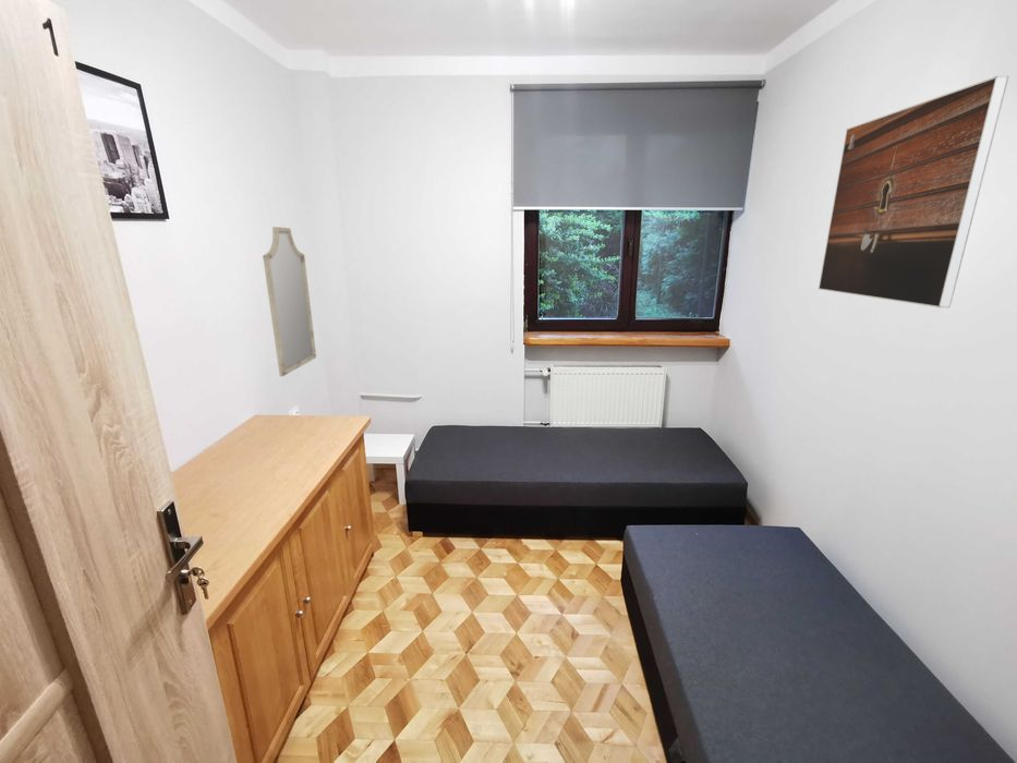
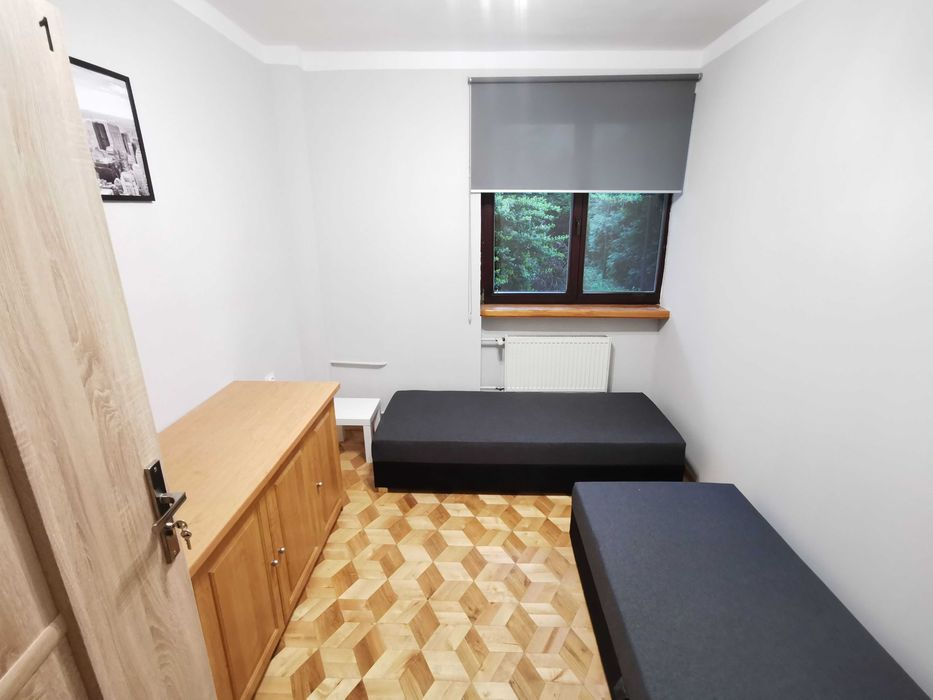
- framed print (892, 206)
- home mirror (291, 300)
